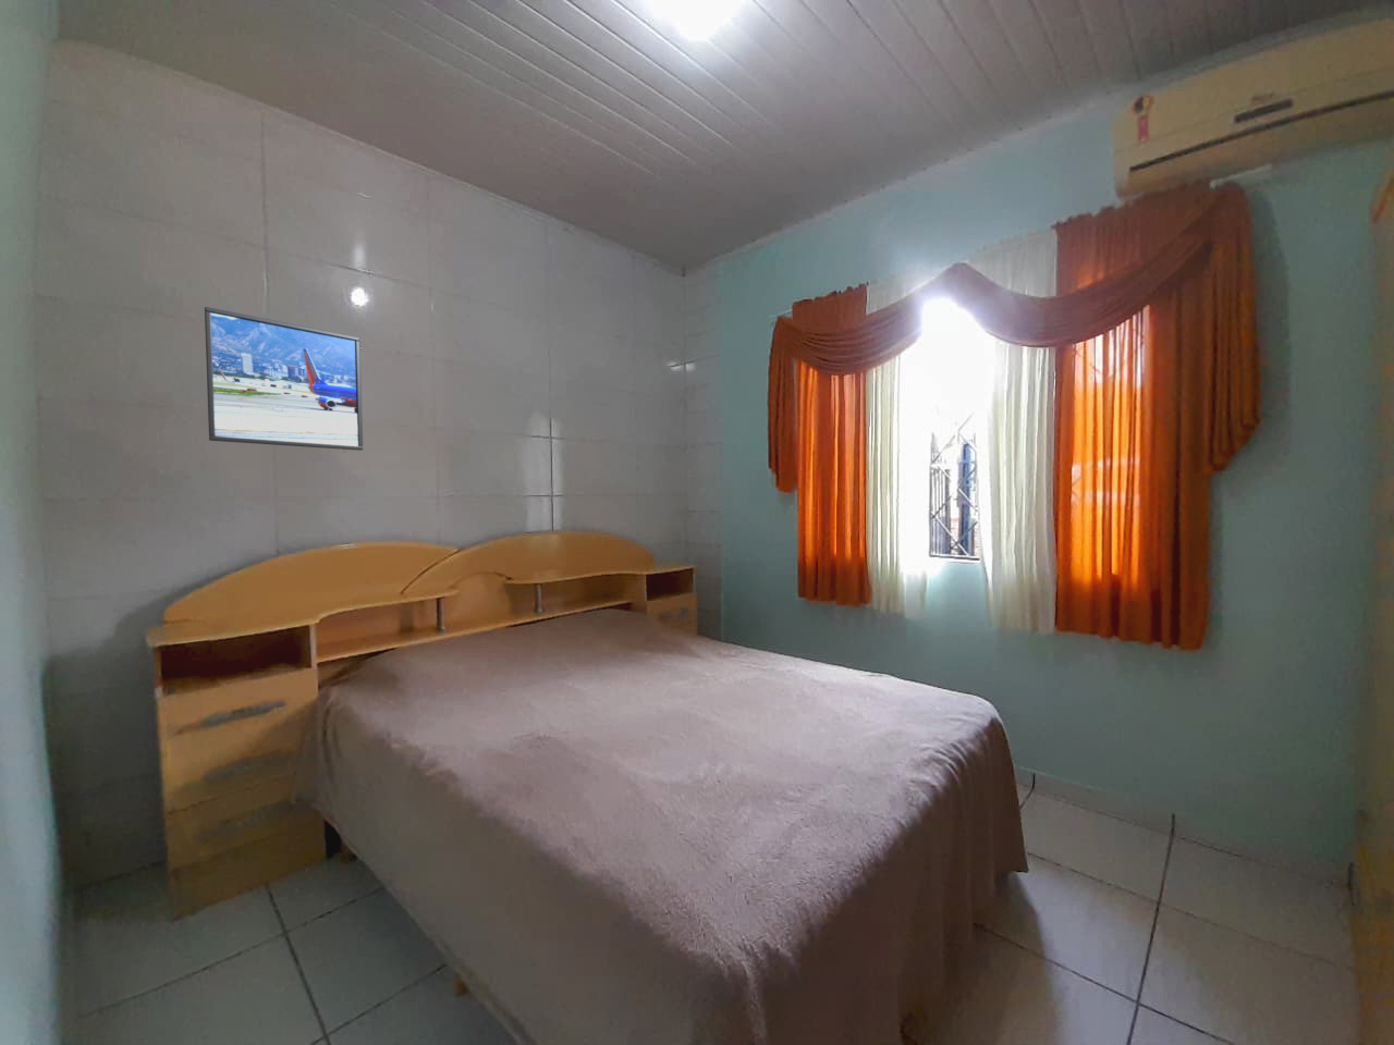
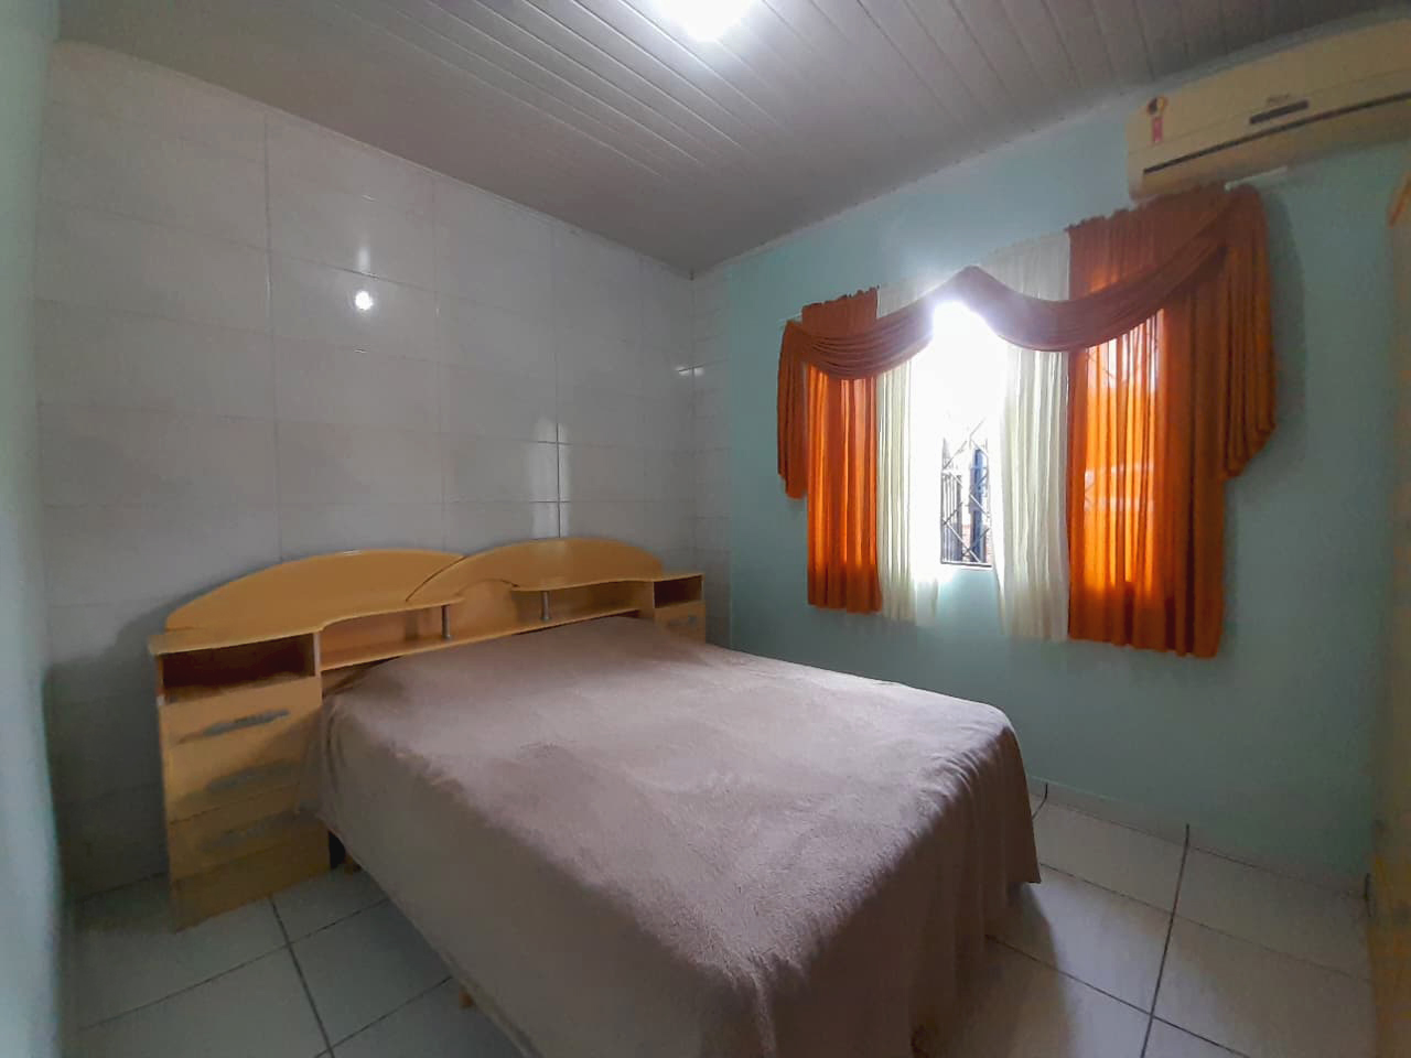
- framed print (290, 384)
